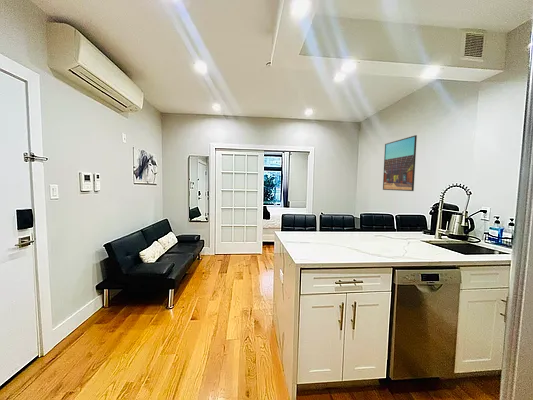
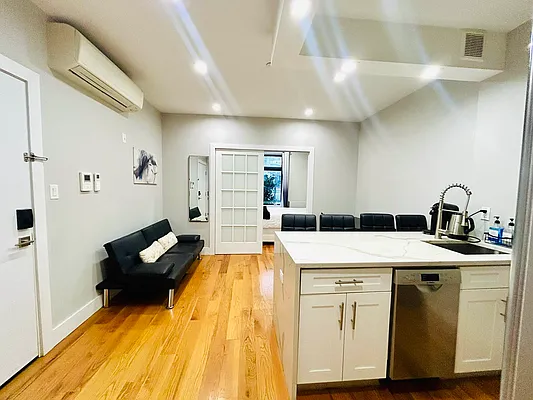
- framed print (398, 165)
